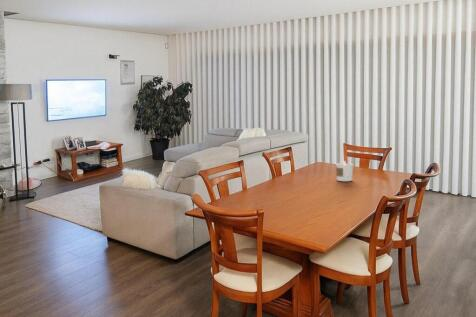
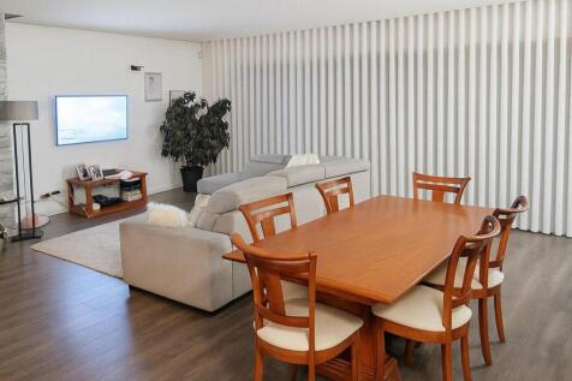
- candle (344, 170)
